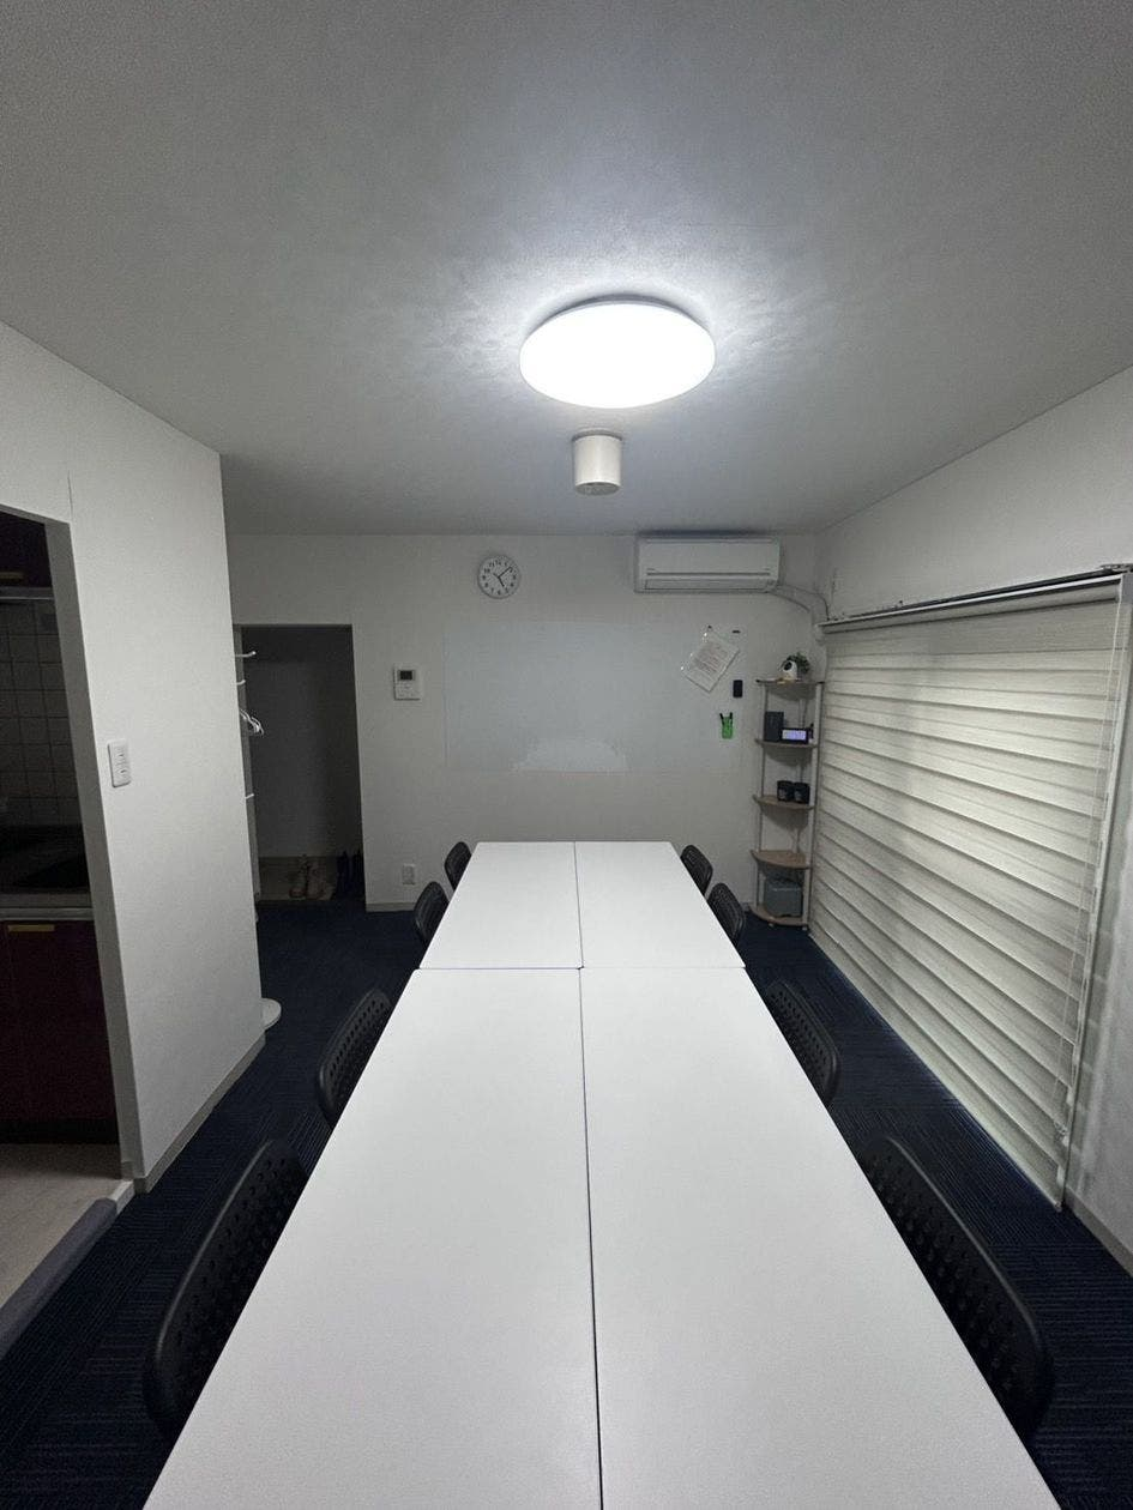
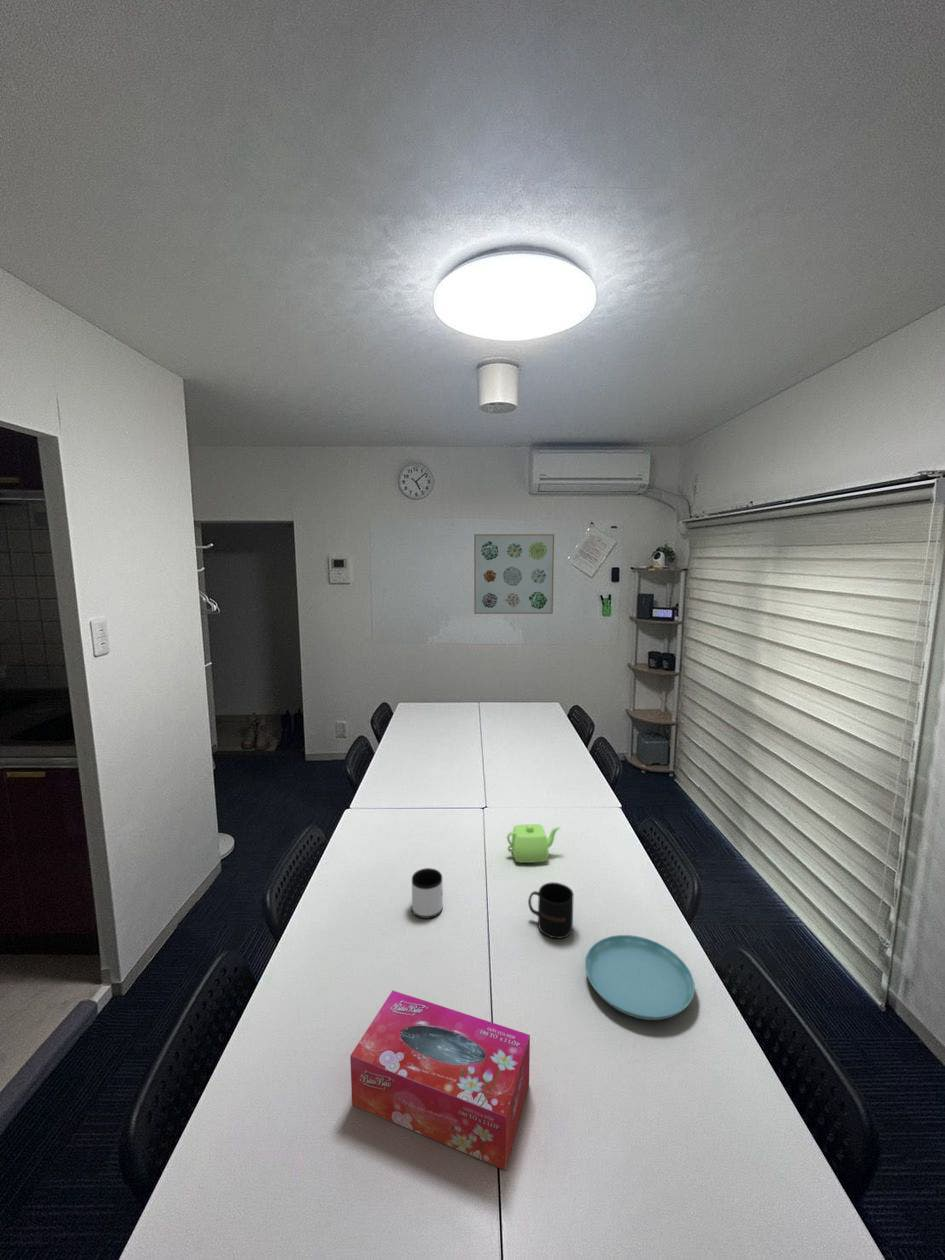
+ saucer (637, 977)
+ wall art (513, 574)
+ teapot (533, 841)
+ mug (550, 907)
+ mug (428, 889)
+ tissue box (442, 1069)
